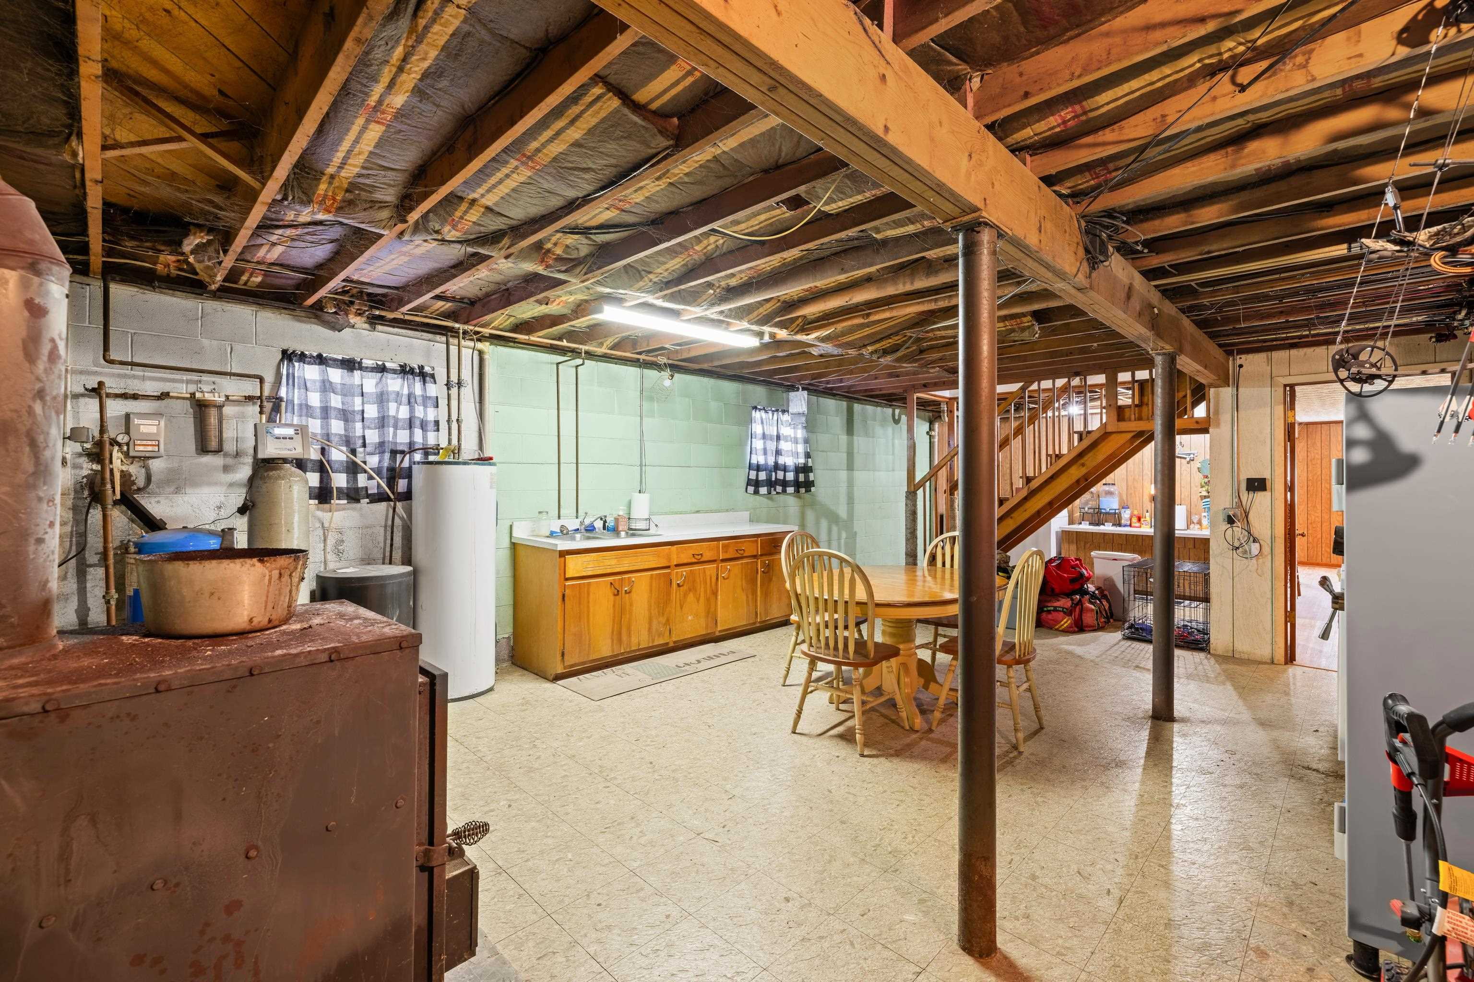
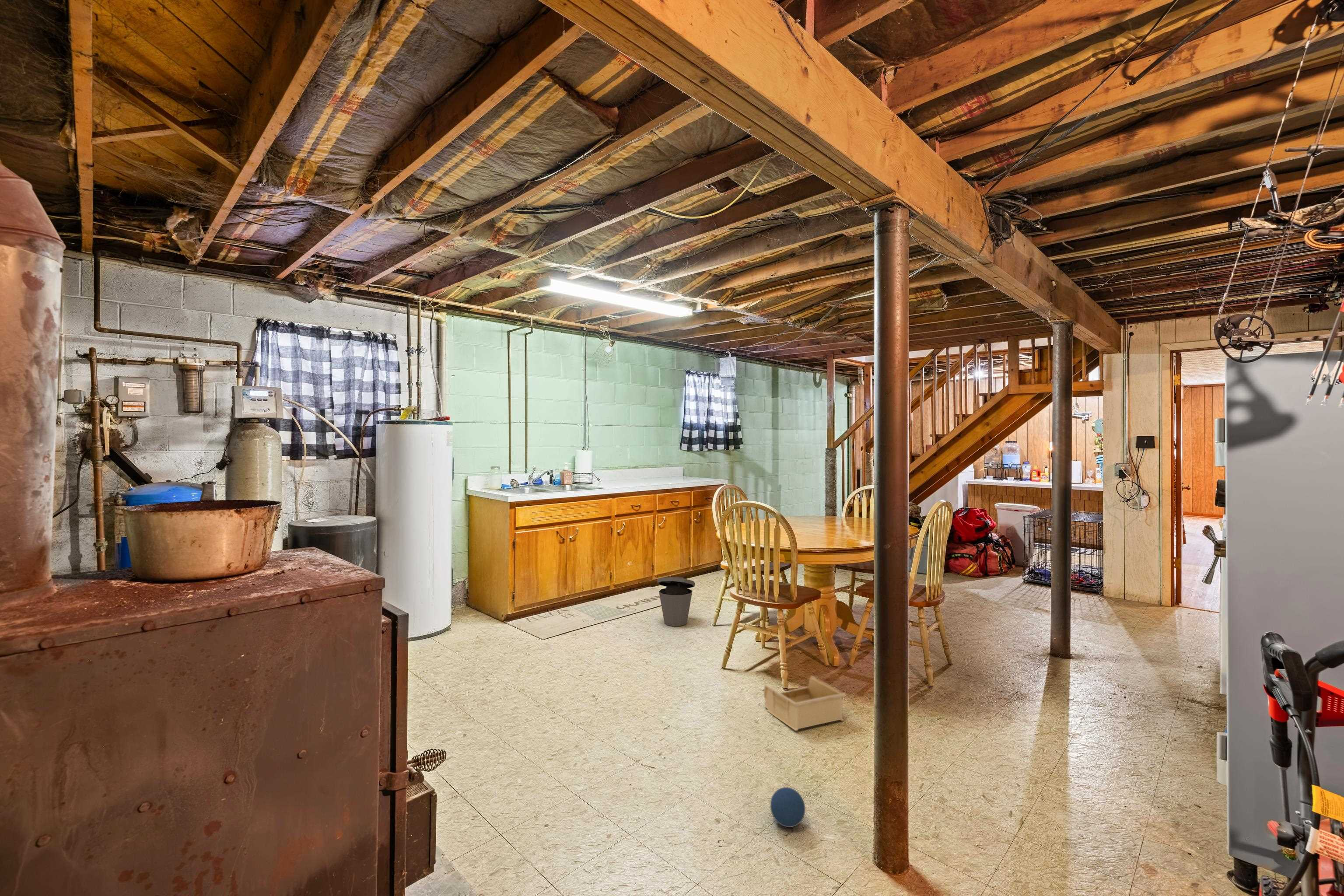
+ storage bin (803, 700)
+ trash can (676, 598)
+ ball (788, 807)
